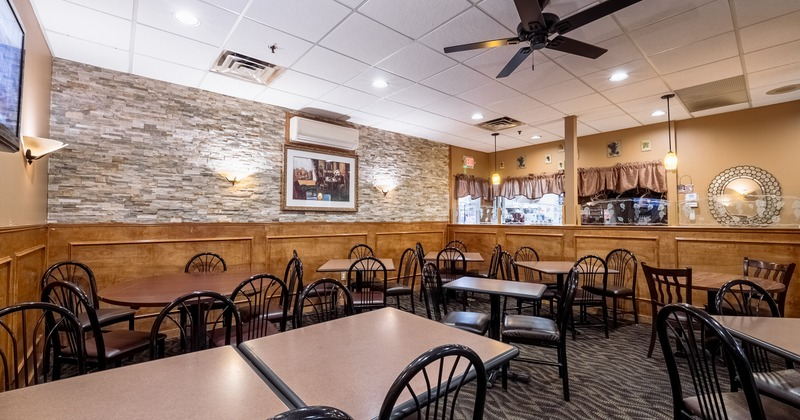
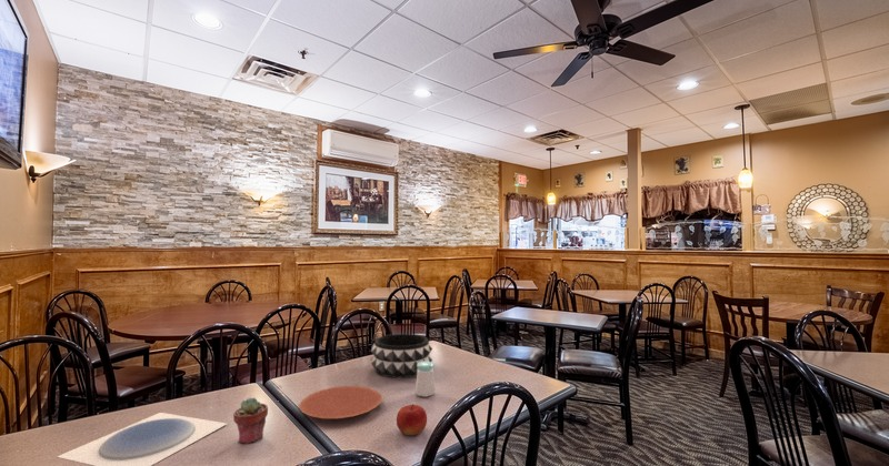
+ decorative bowl (401, 354)
+ plate (149, 434)
+ potted succulent (250, 417)
+ fruit (411, 417)
+ salt shaker (424, 377)
+ plate (341, 404)
